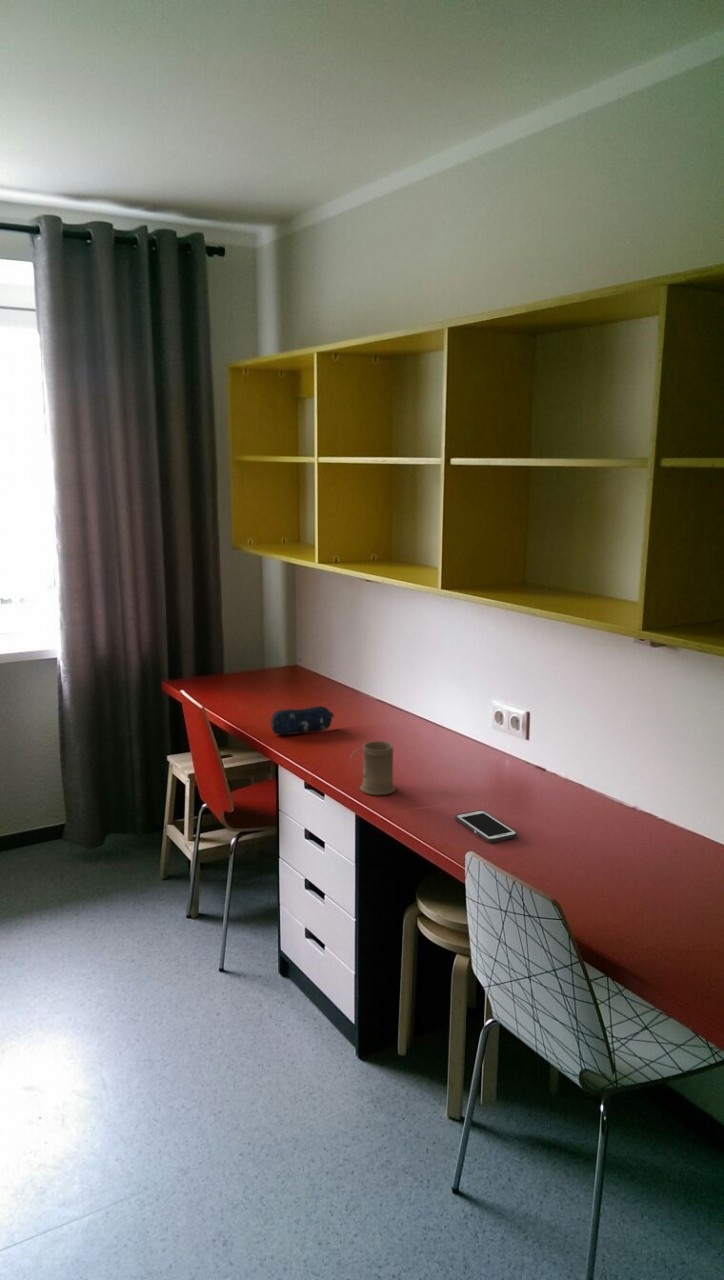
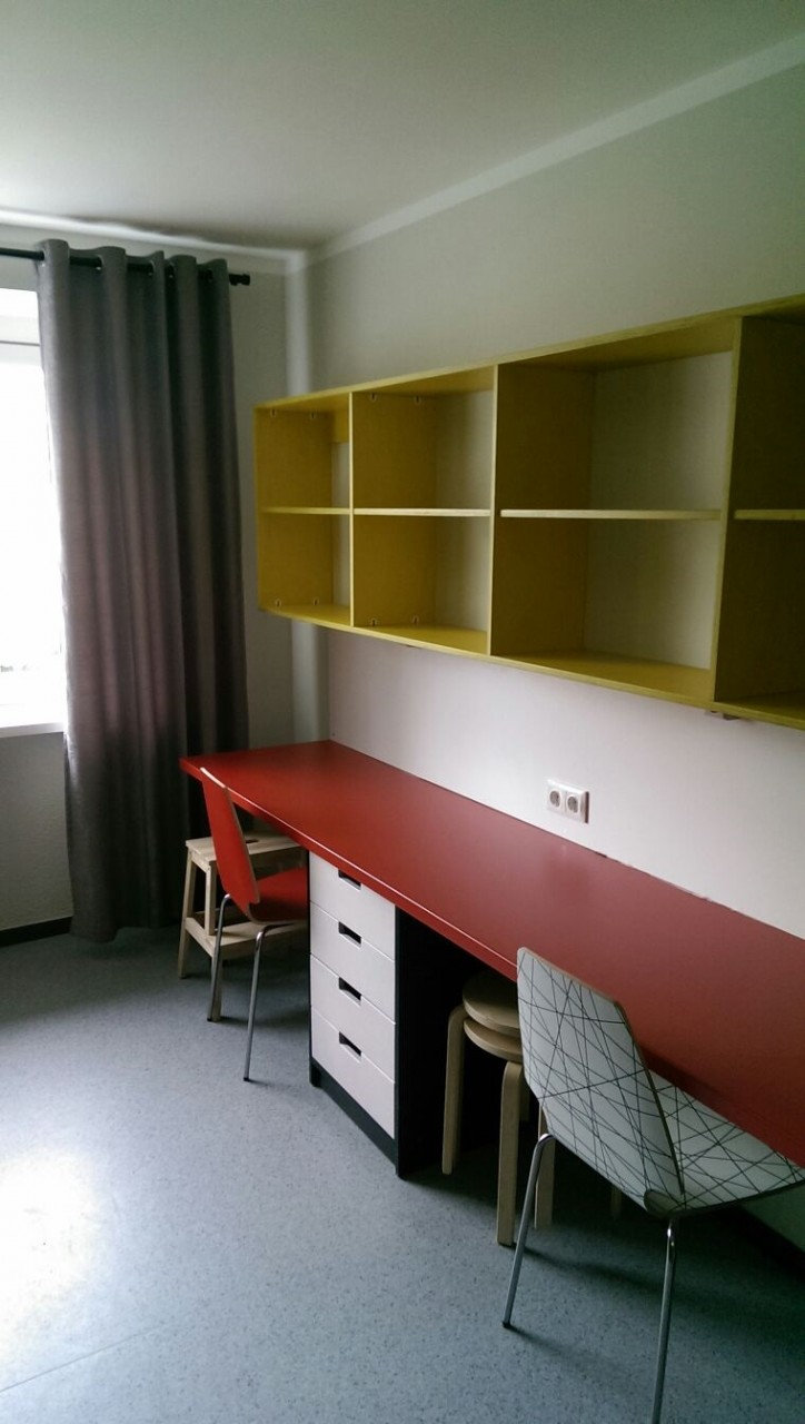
- cell phone (485, 826)
- mug (372, 767)
- pencil case (301, 720)
